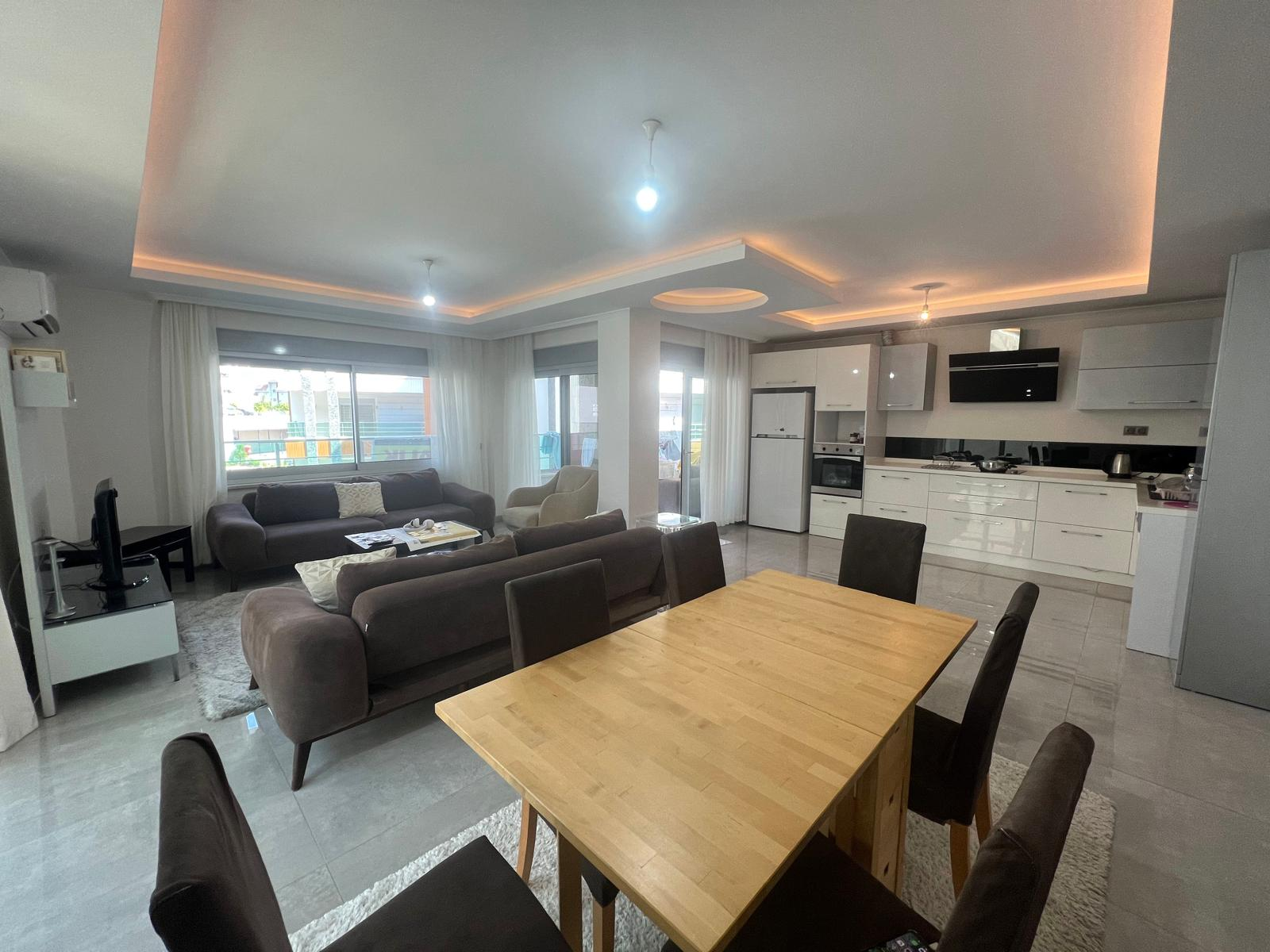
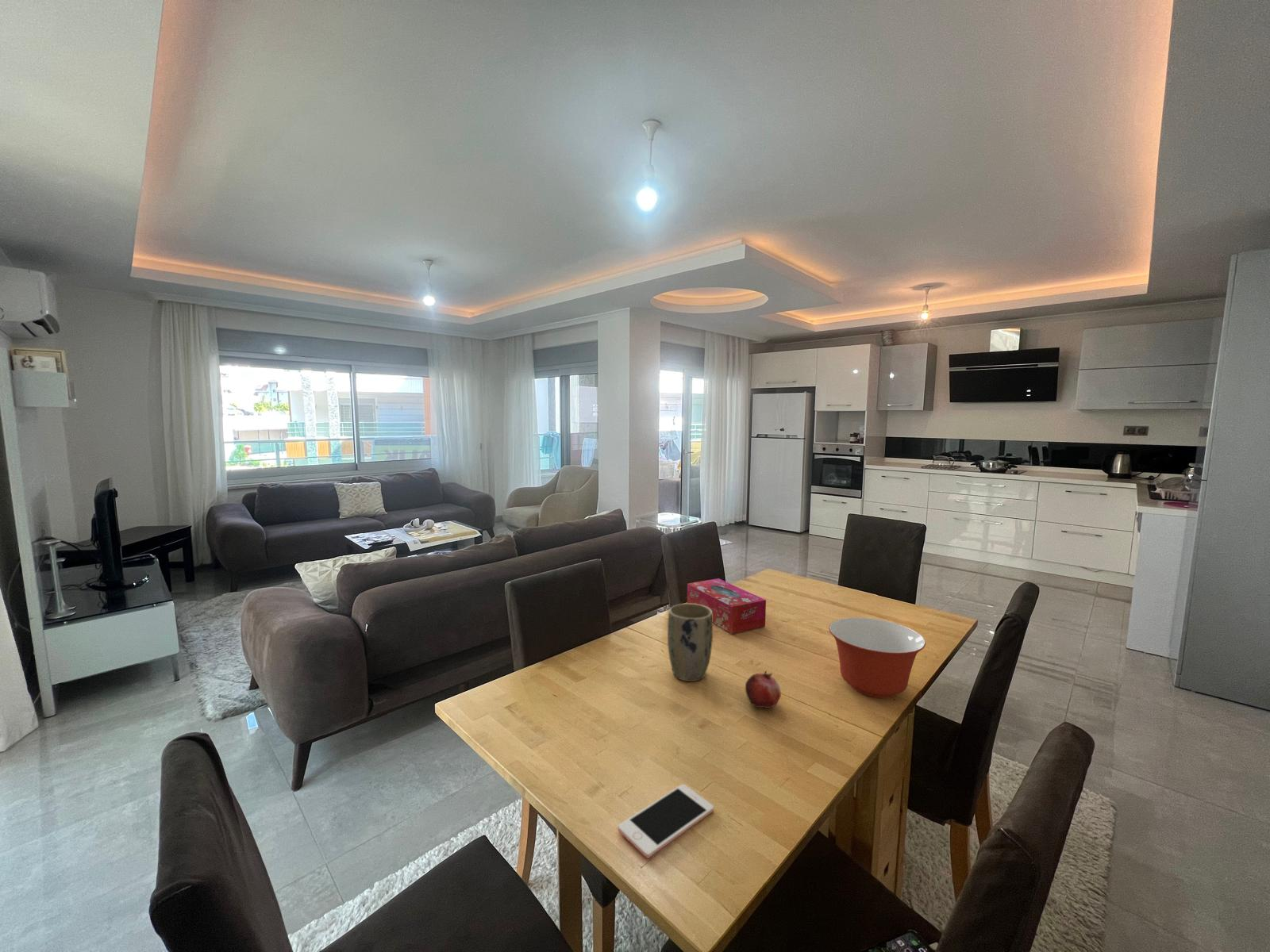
+ mixing bowl (874, 660)
+ fruit (763, 687)
+ cell phone (667, 818)
+ plant pot (690, 643)
+ tissue box (724, 604)
